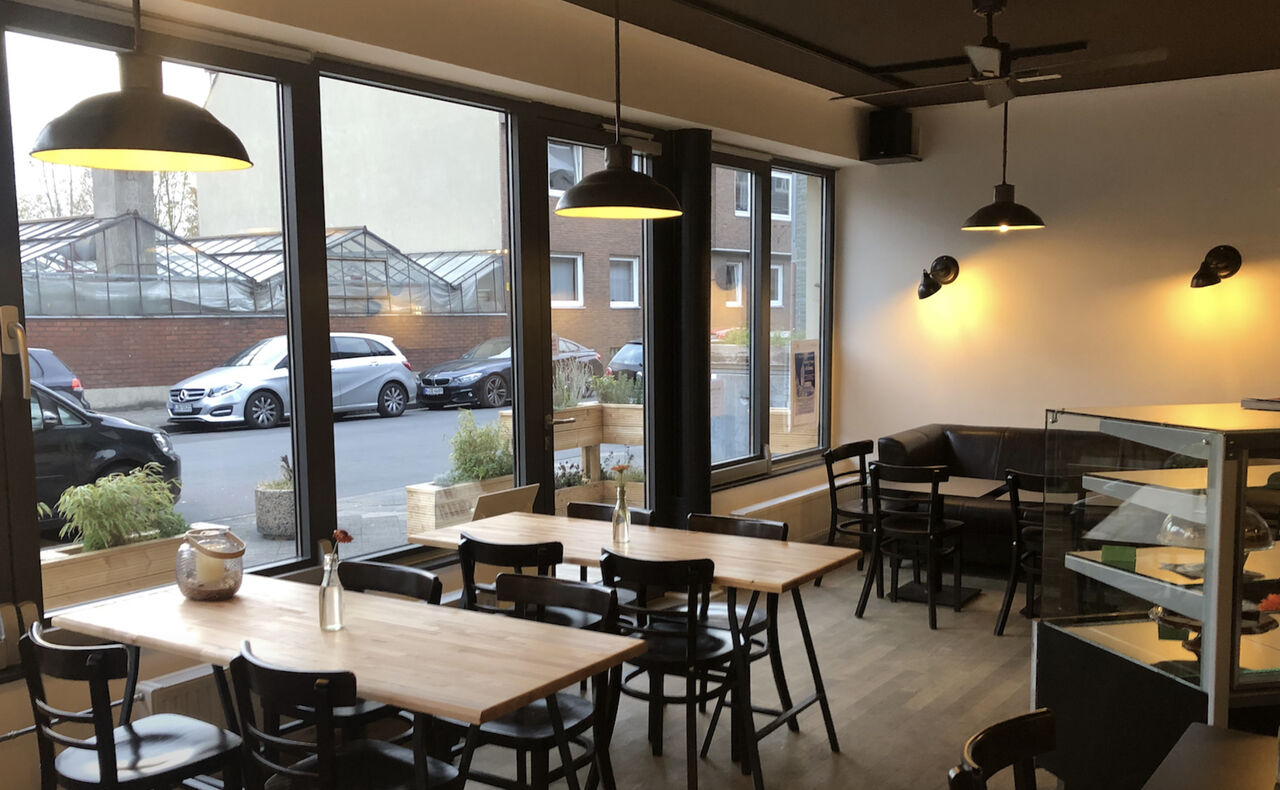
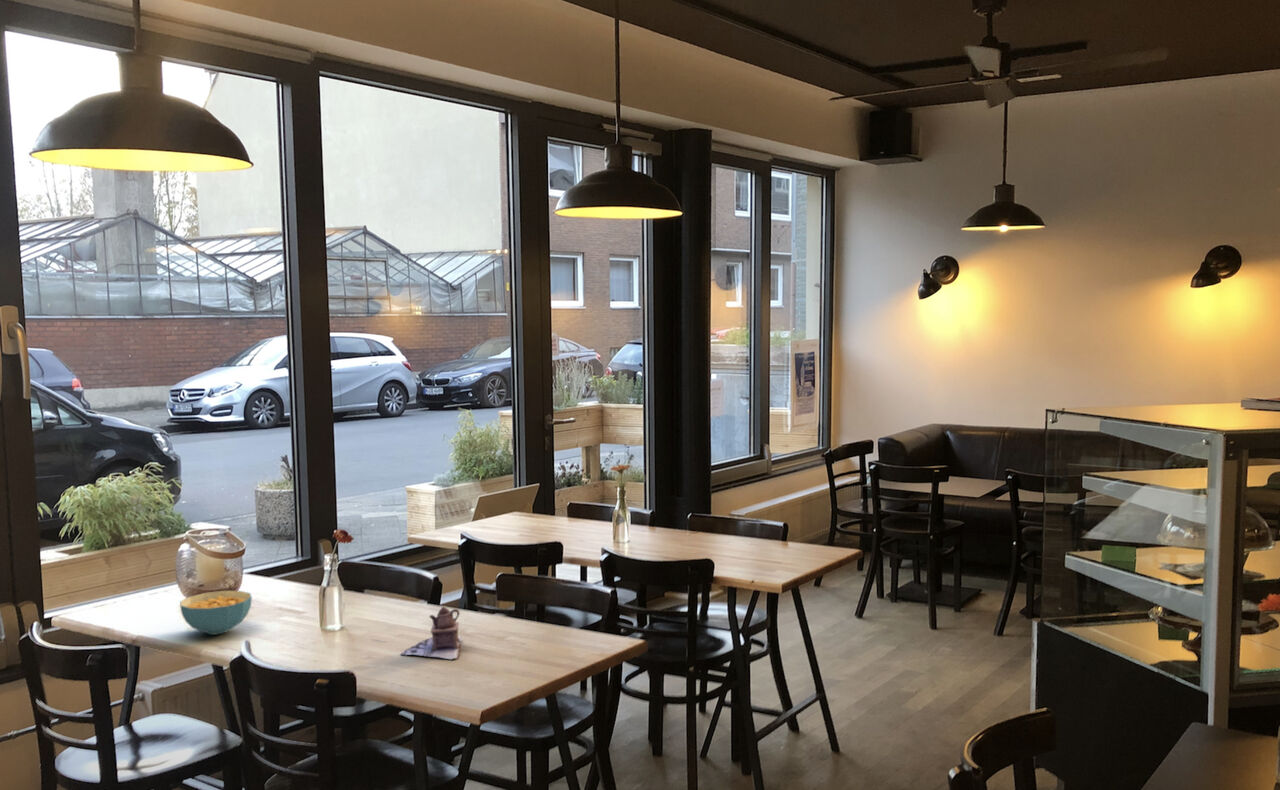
+ cereal bowl (216, 615)
+ teapot (441, 627)
